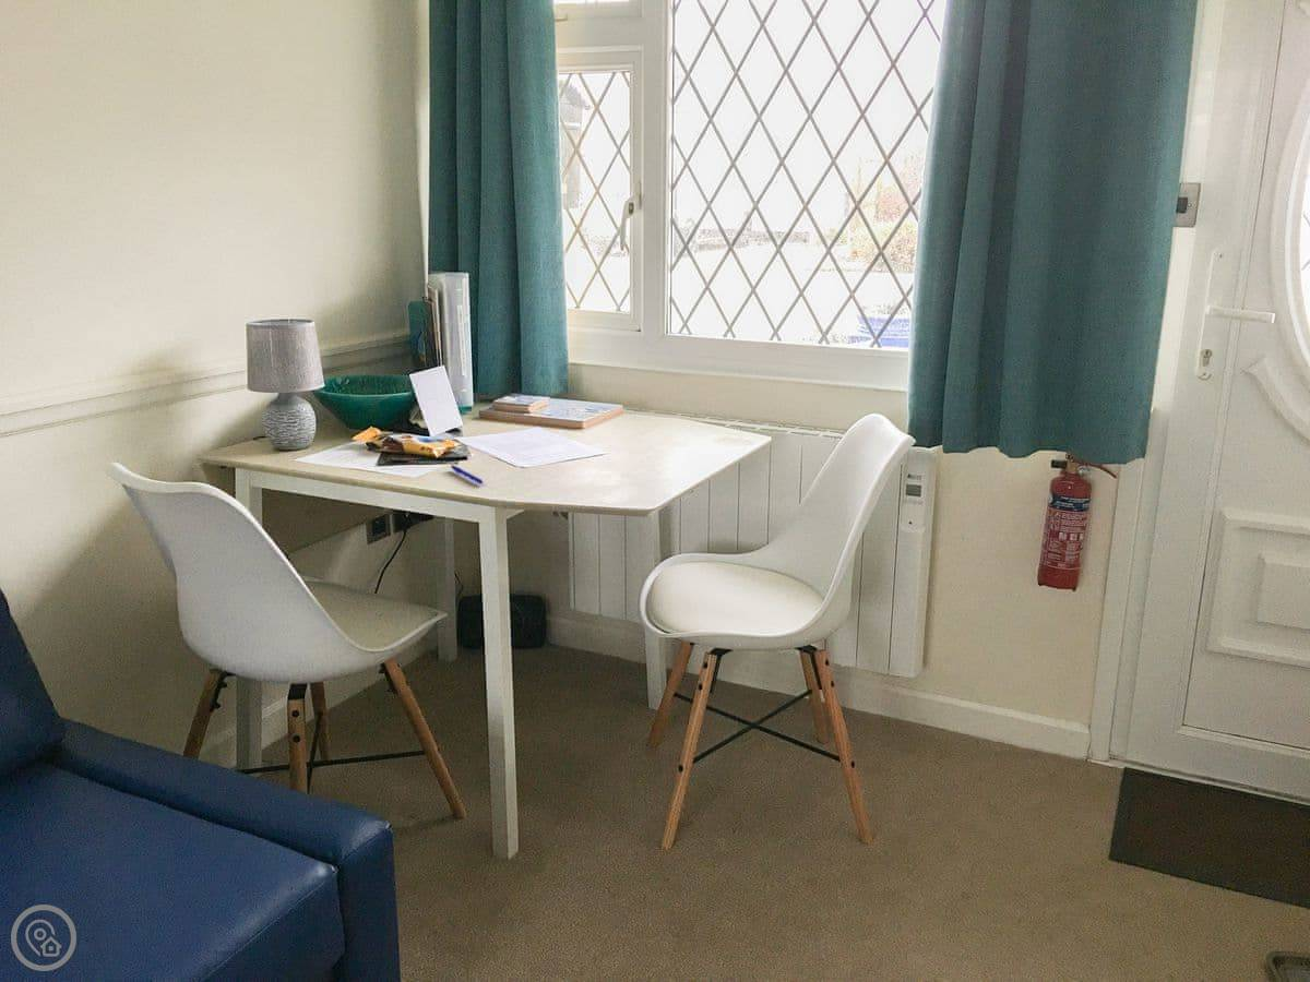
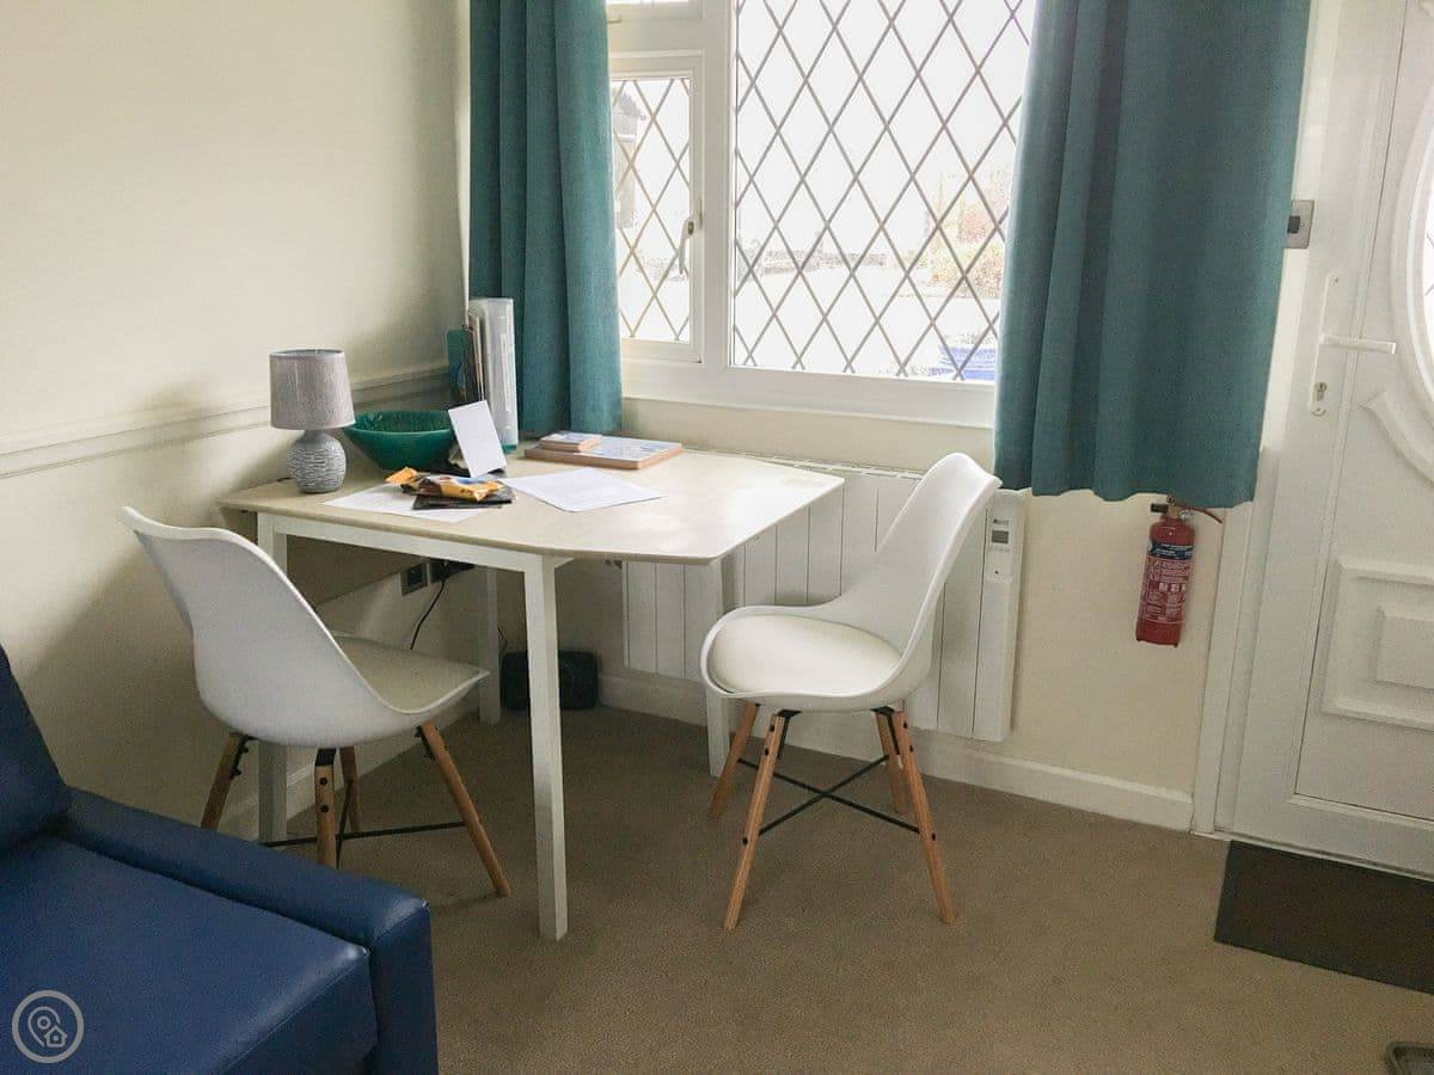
- pen (467, 475)
